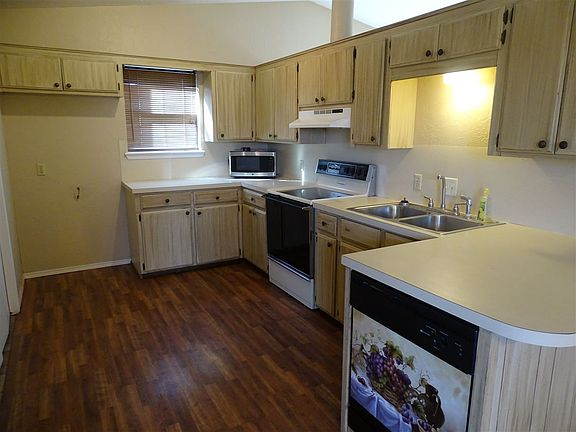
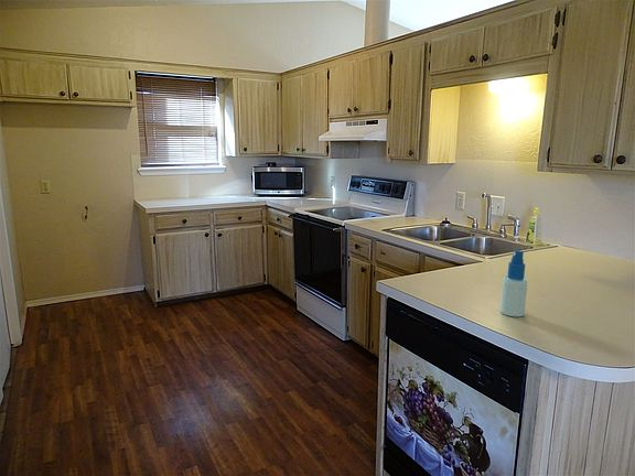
+ spray bottle (515, 281)
